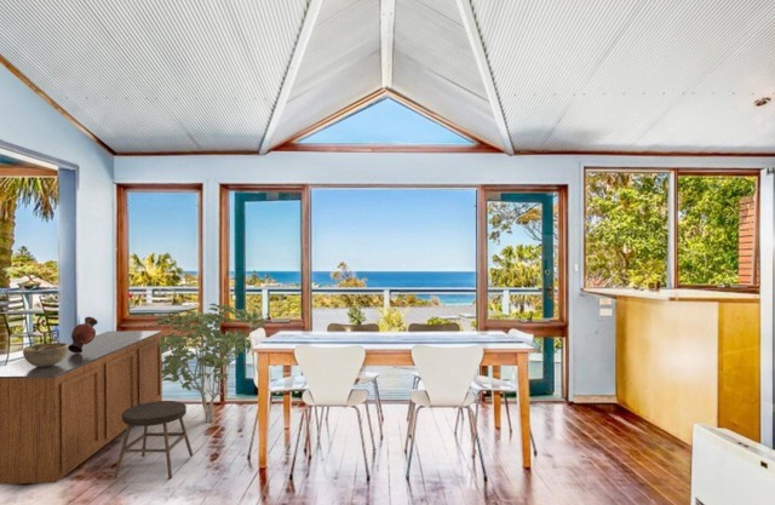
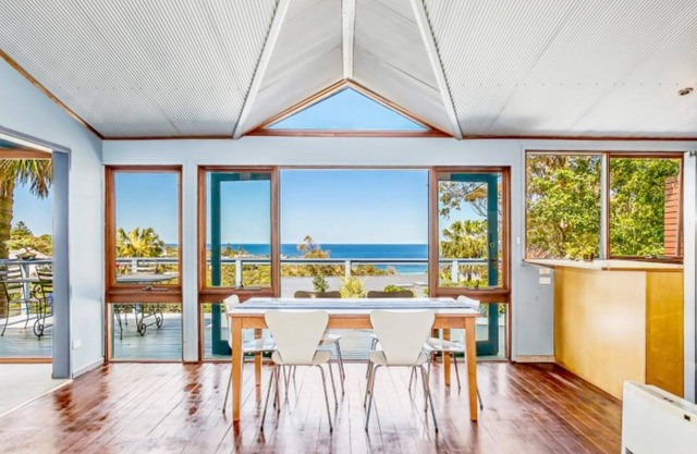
- sideboard (87, 395)
- stool (155, 435)
- vase (82, 334)
- shrub (209, 362)
- decorative bowl (46, 355)
